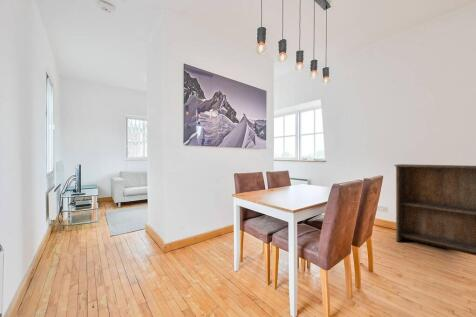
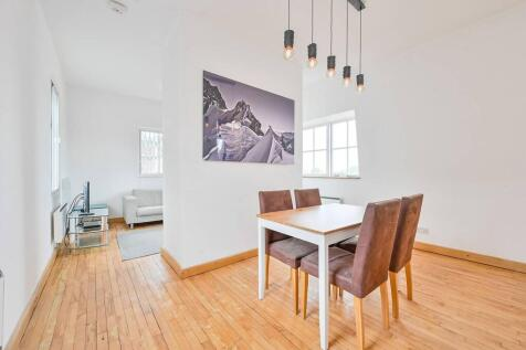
- bookshelf (437, 207)
